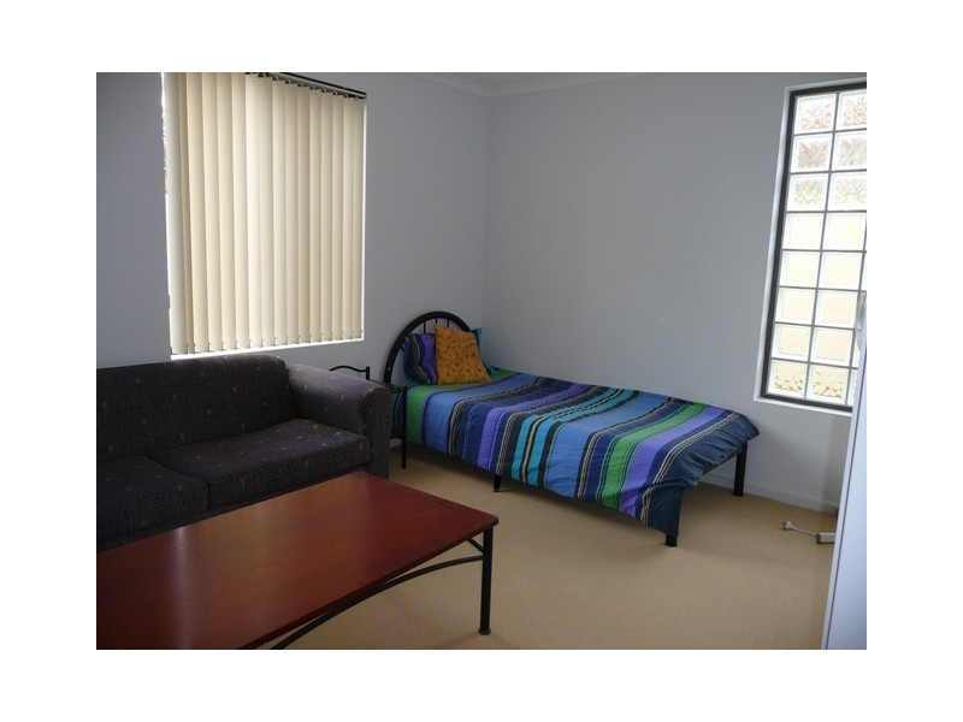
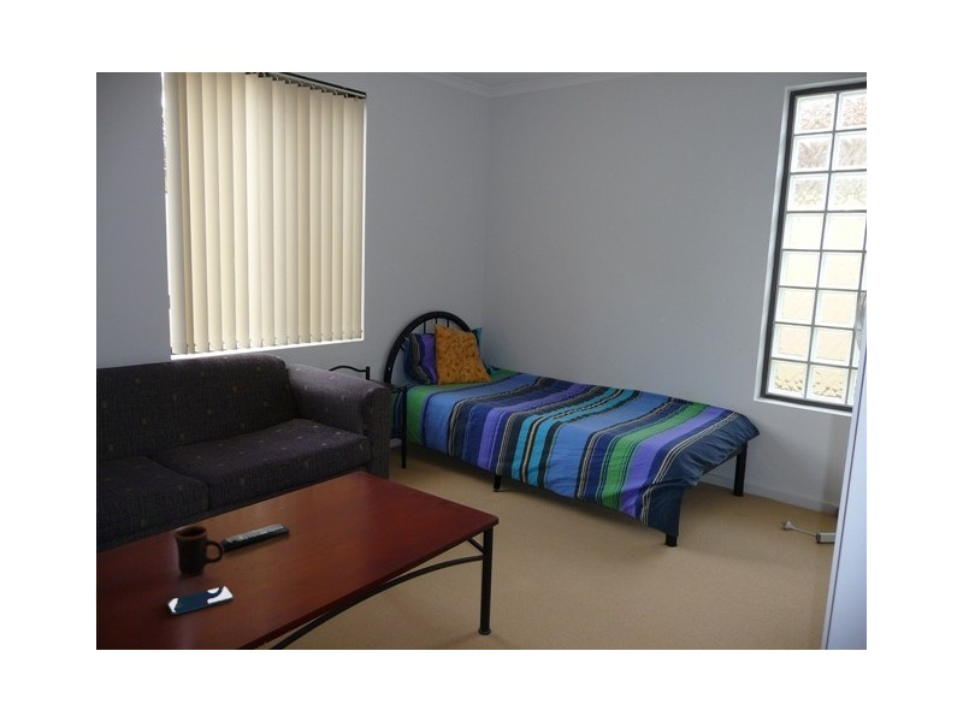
+ mug (199, 551)
+ smartphone (200, 599)
+ remote control (255, 535)
